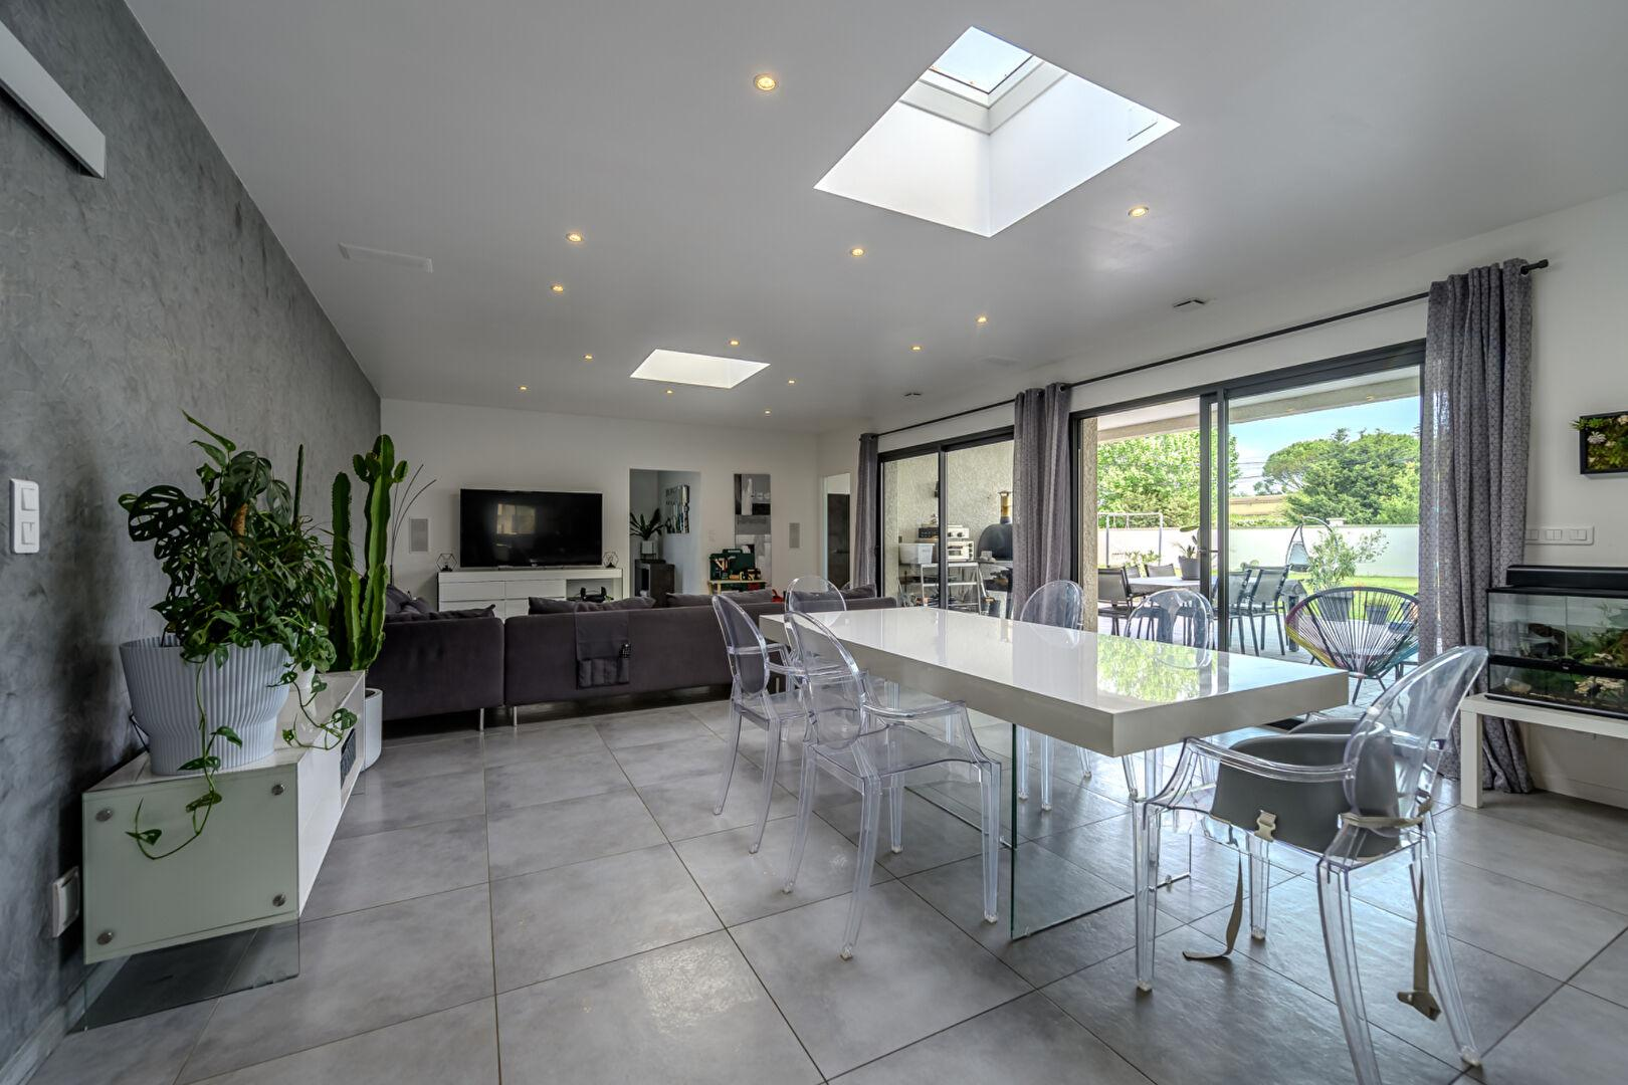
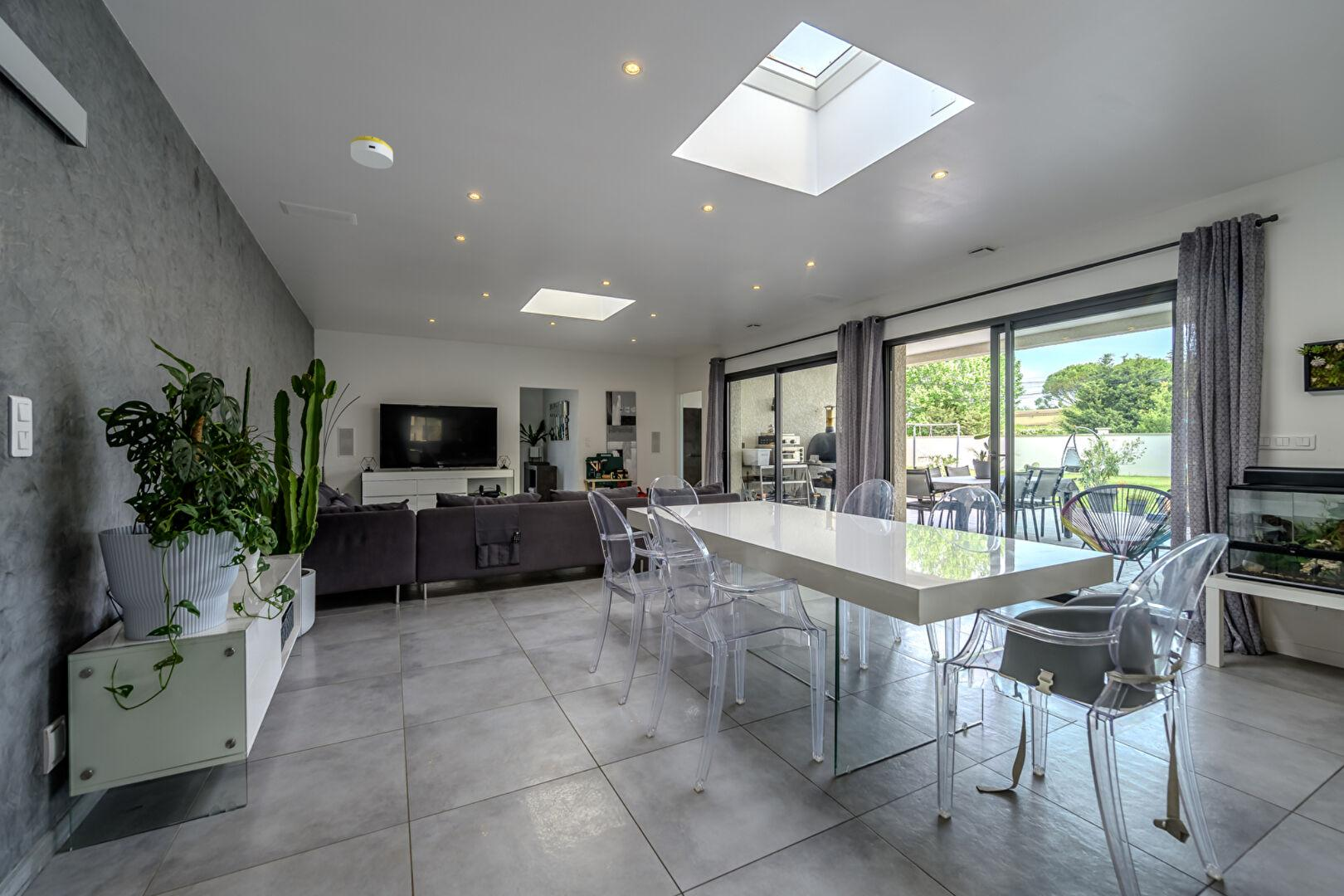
+ smoke detector (372, 151)
